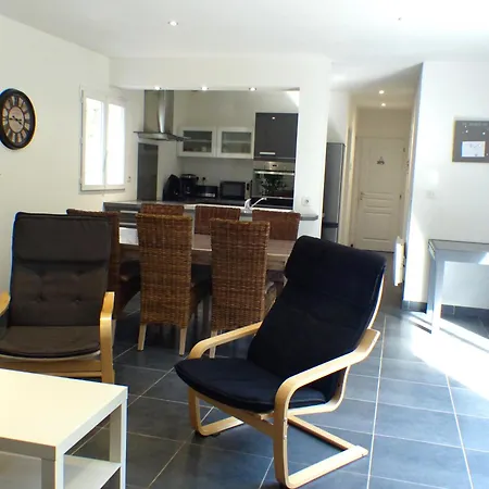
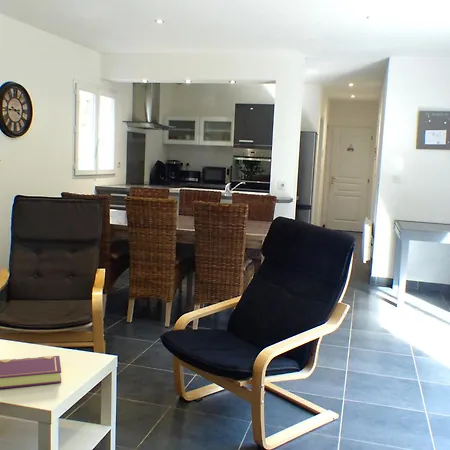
+ book (25, 370)
